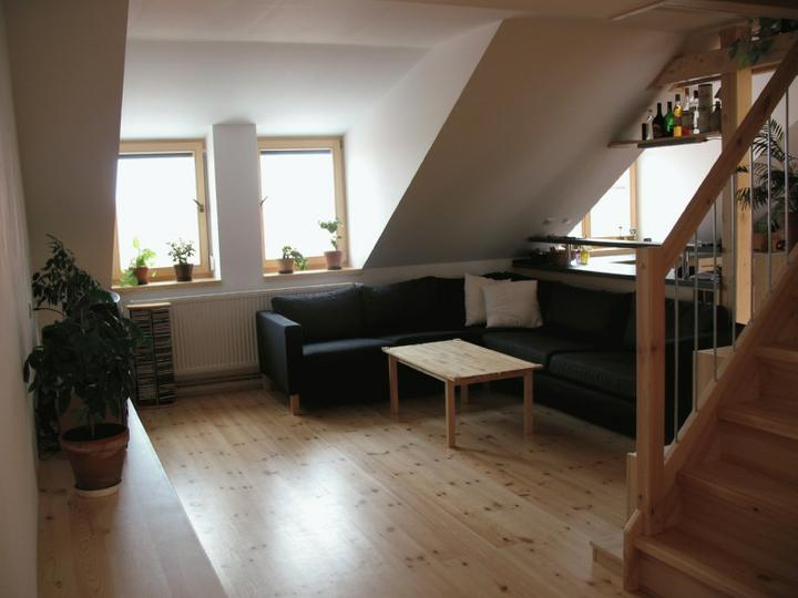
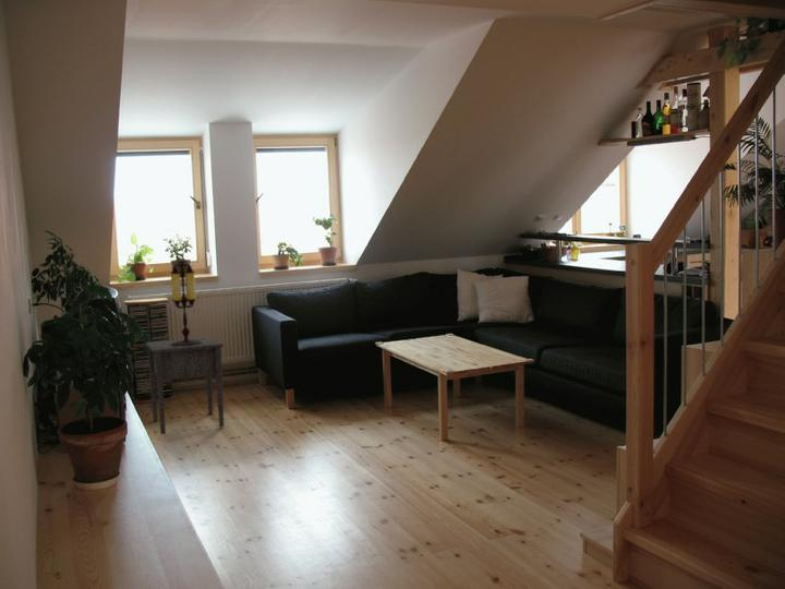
+ nightstand (185, 376)
+ table lamp (183, 302)
